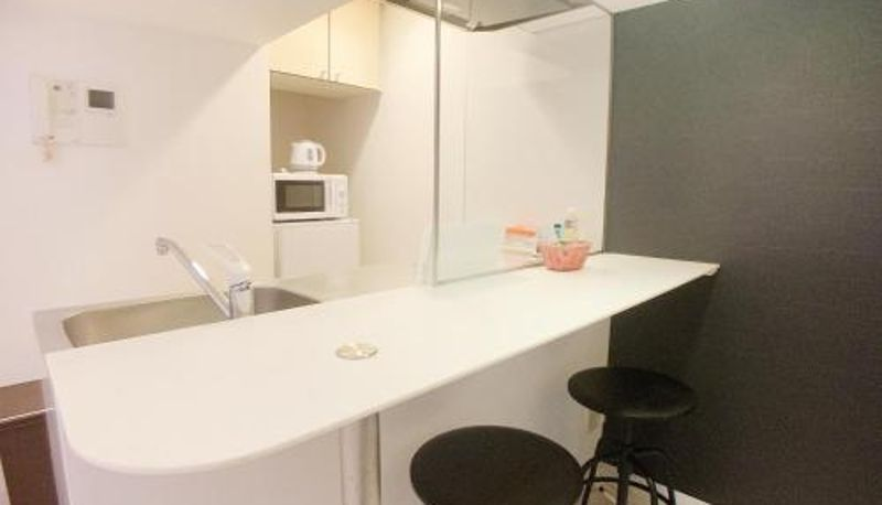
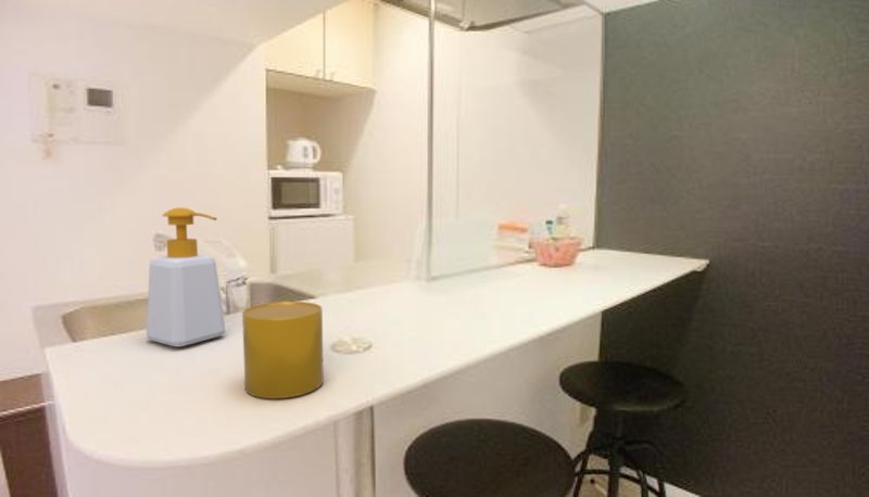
+ soap bottle (191, 275)
+ cup (284, 346)
